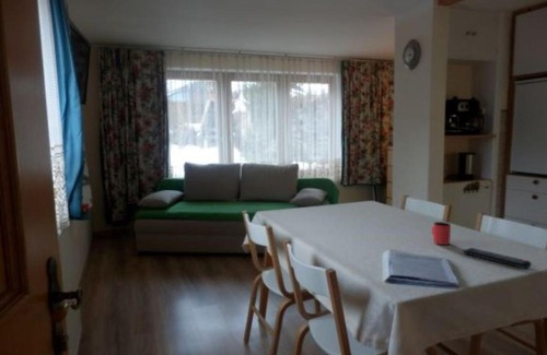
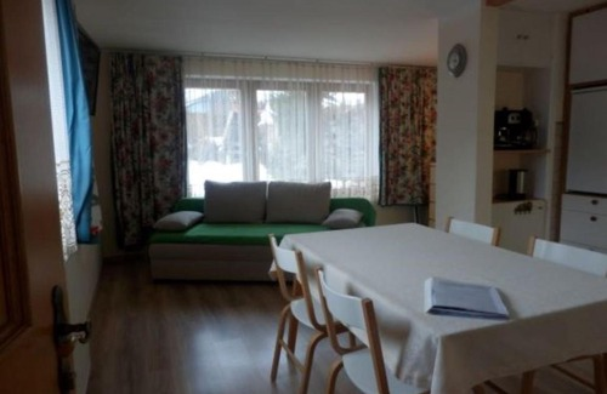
- remote control (494, 257)
- cup (439, 232)
